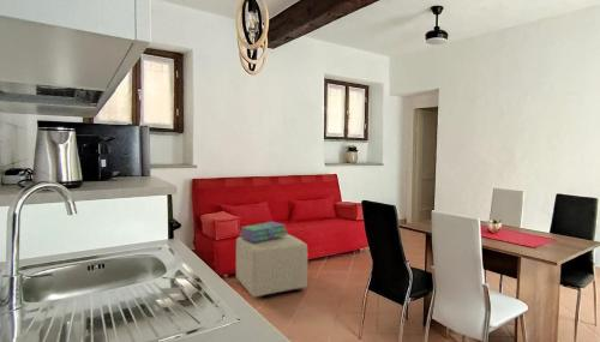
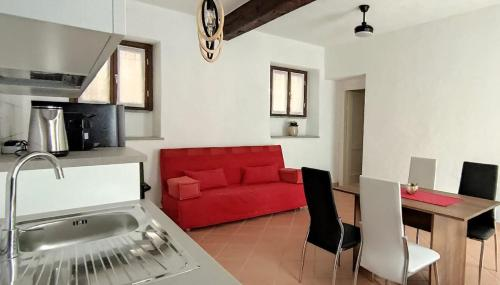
- ottoman (270, 262)
- stack of books (263, 232)
